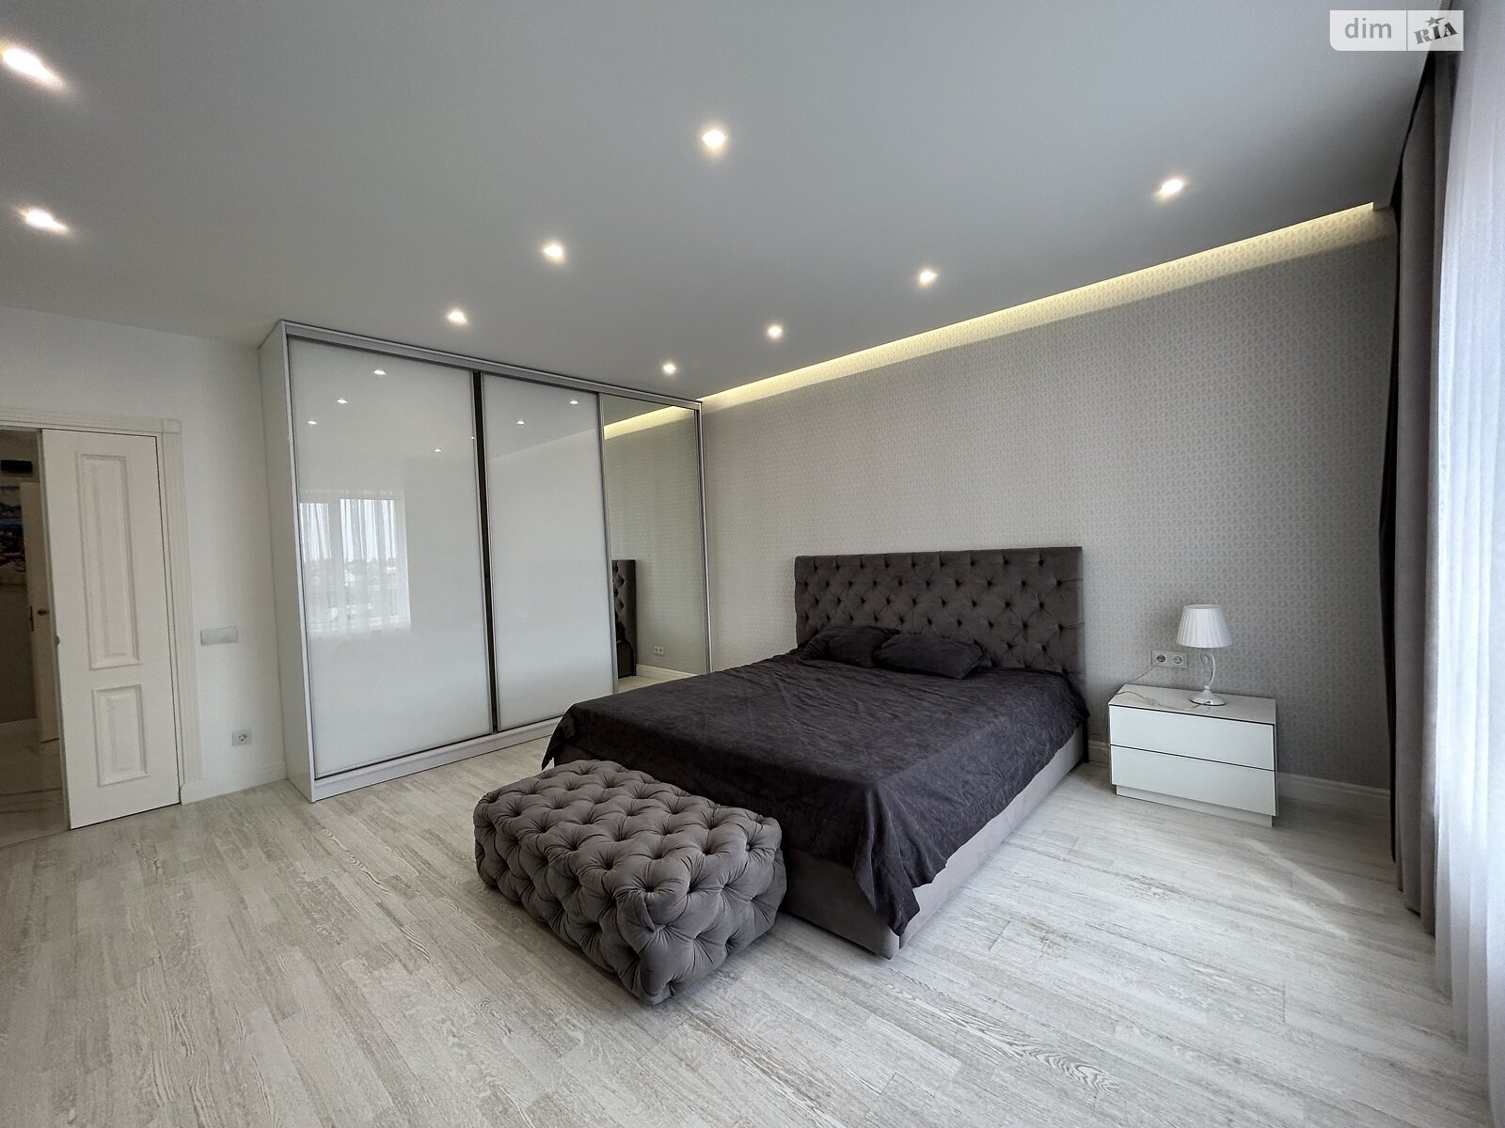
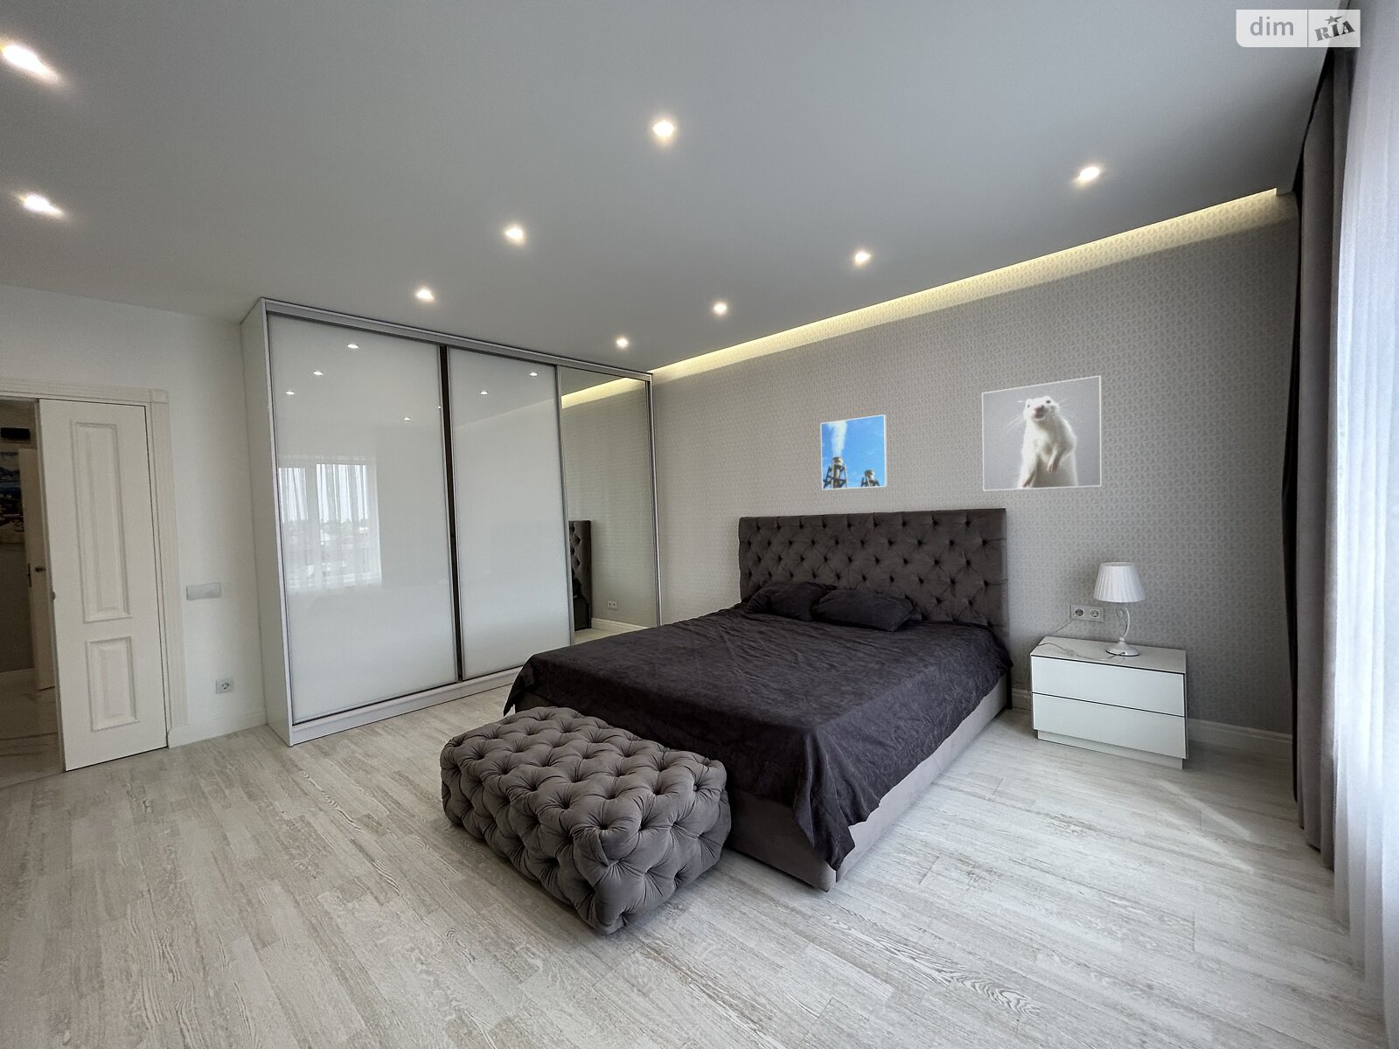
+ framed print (853, 454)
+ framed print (1038, 436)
